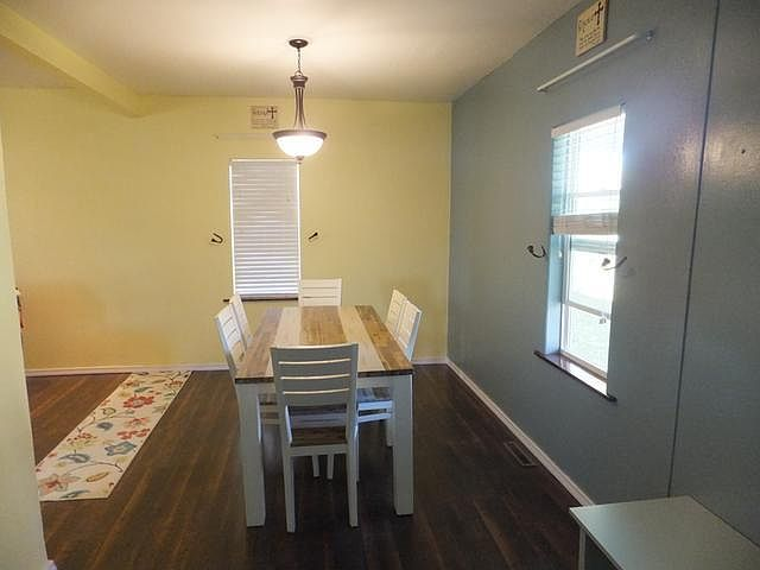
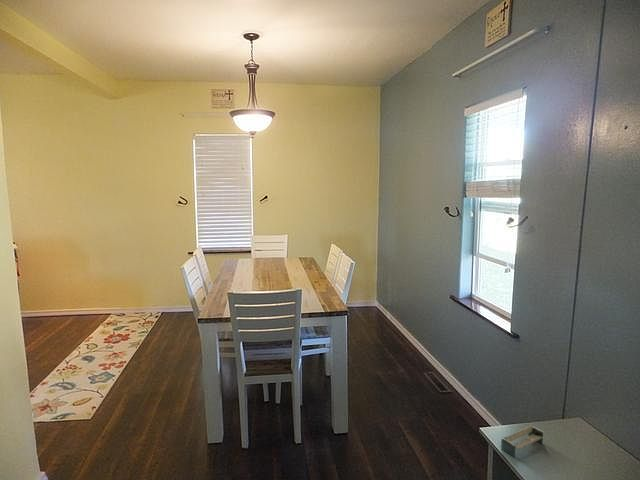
+ shelf (523, 439)
